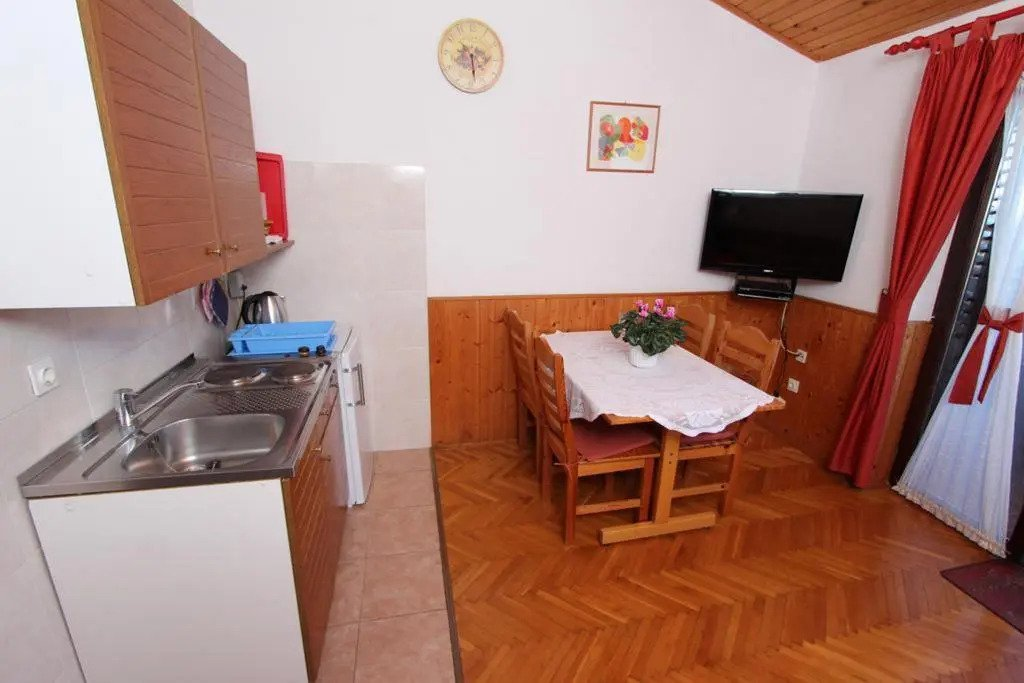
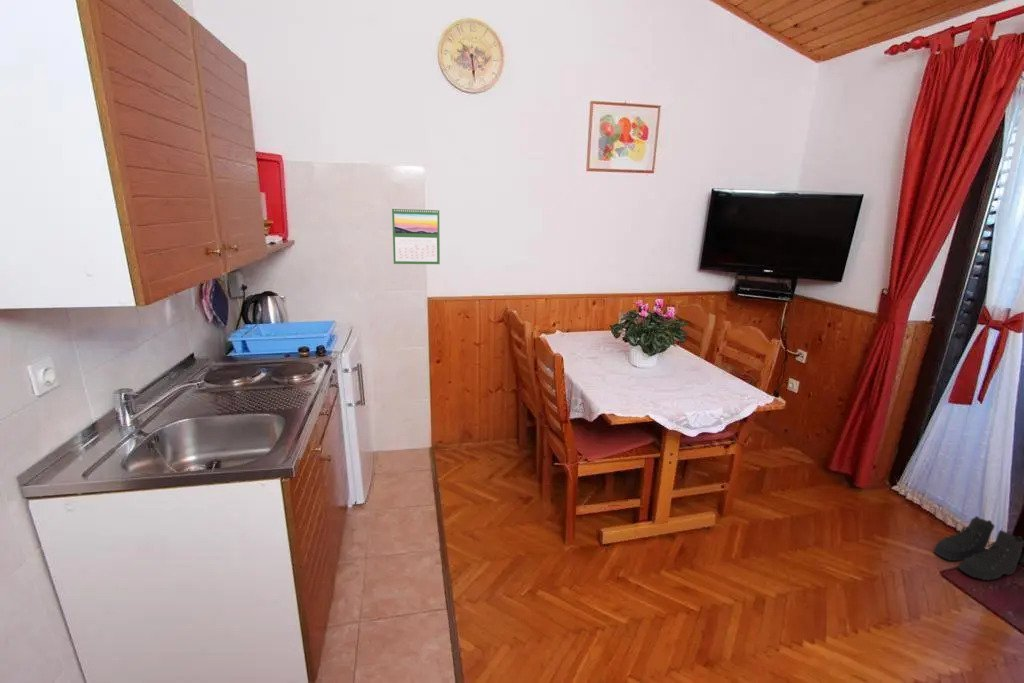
+ boots (979, 544)
+ calendar (416, 235)
